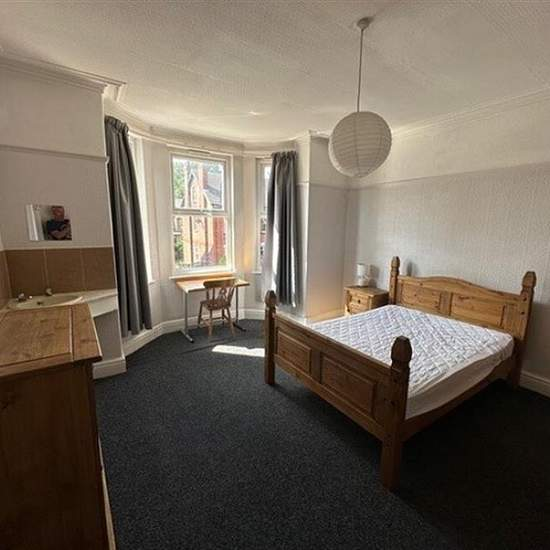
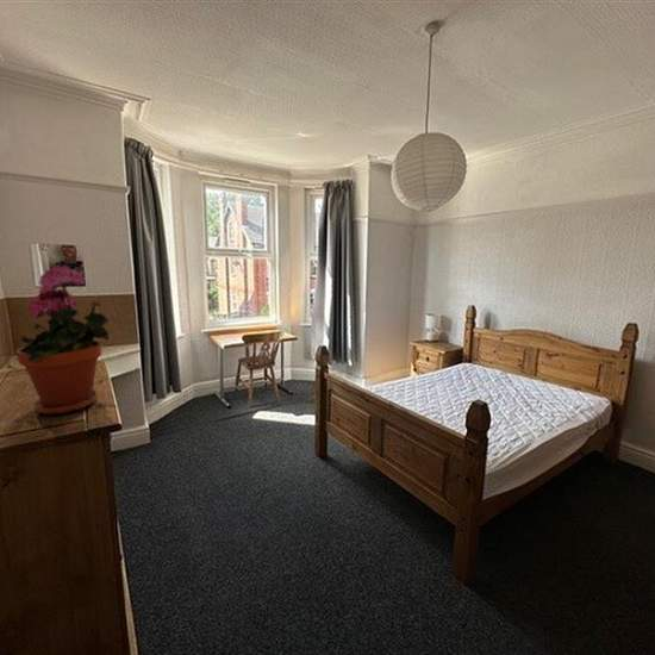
+ potted plant (63, 337)
